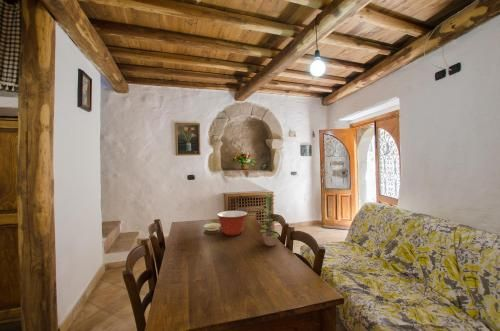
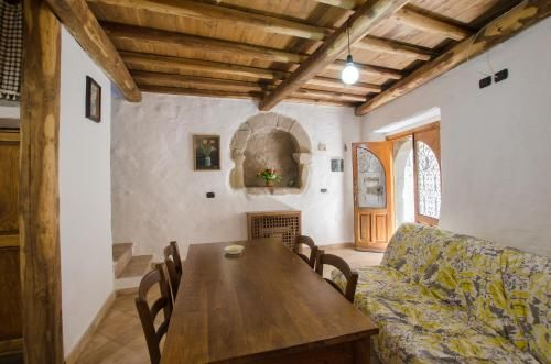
- plant (269, 218)
- mixing bowl (232, 223)
